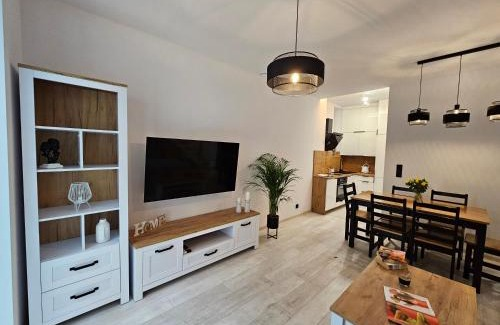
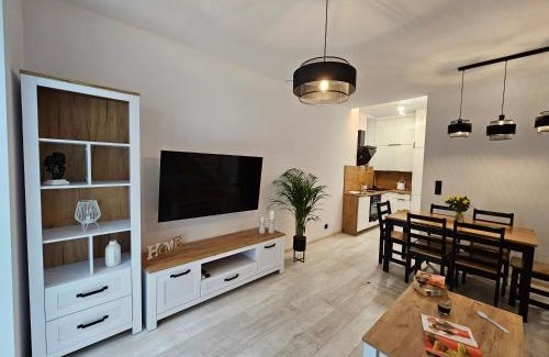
+ spoon (492, 321)
